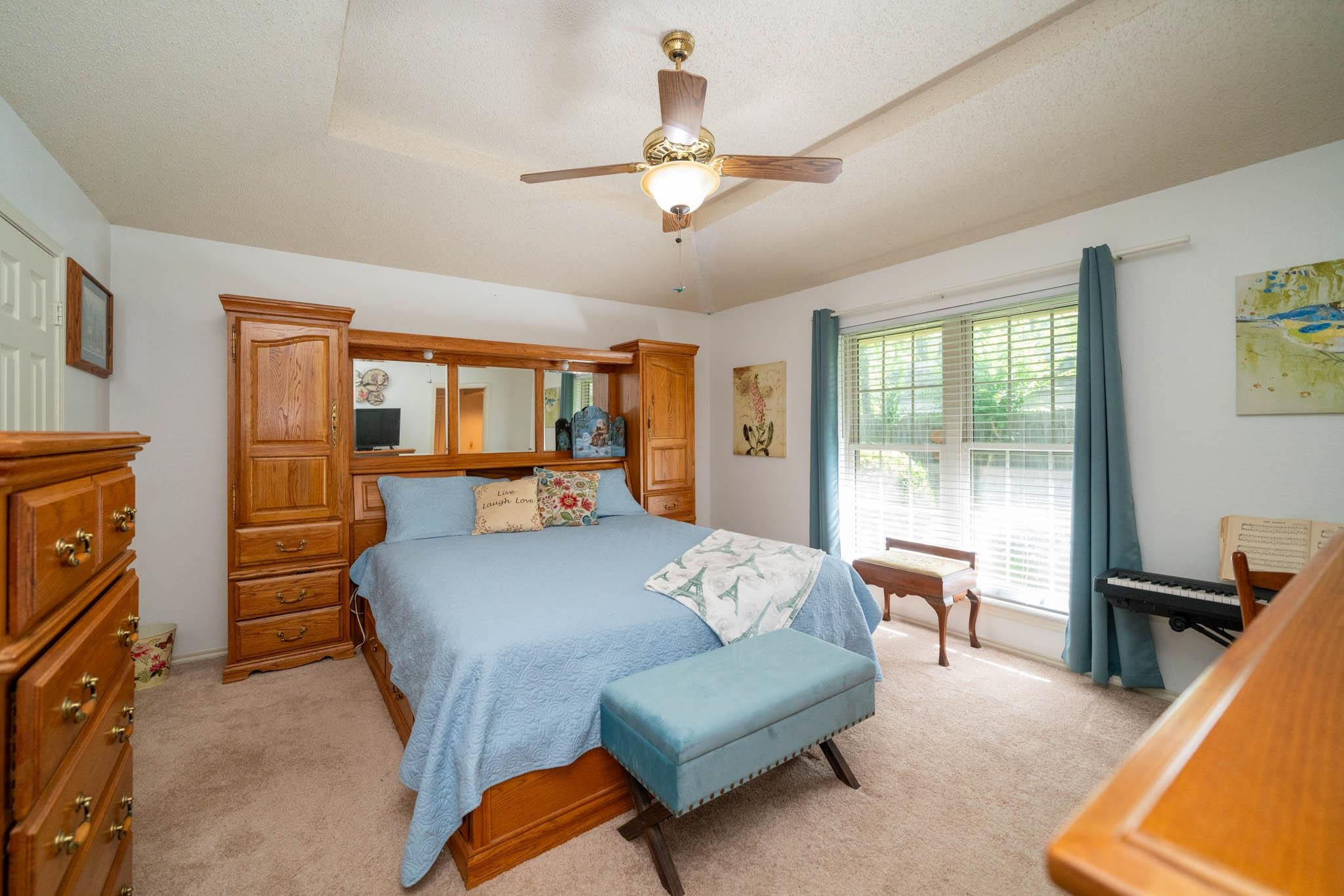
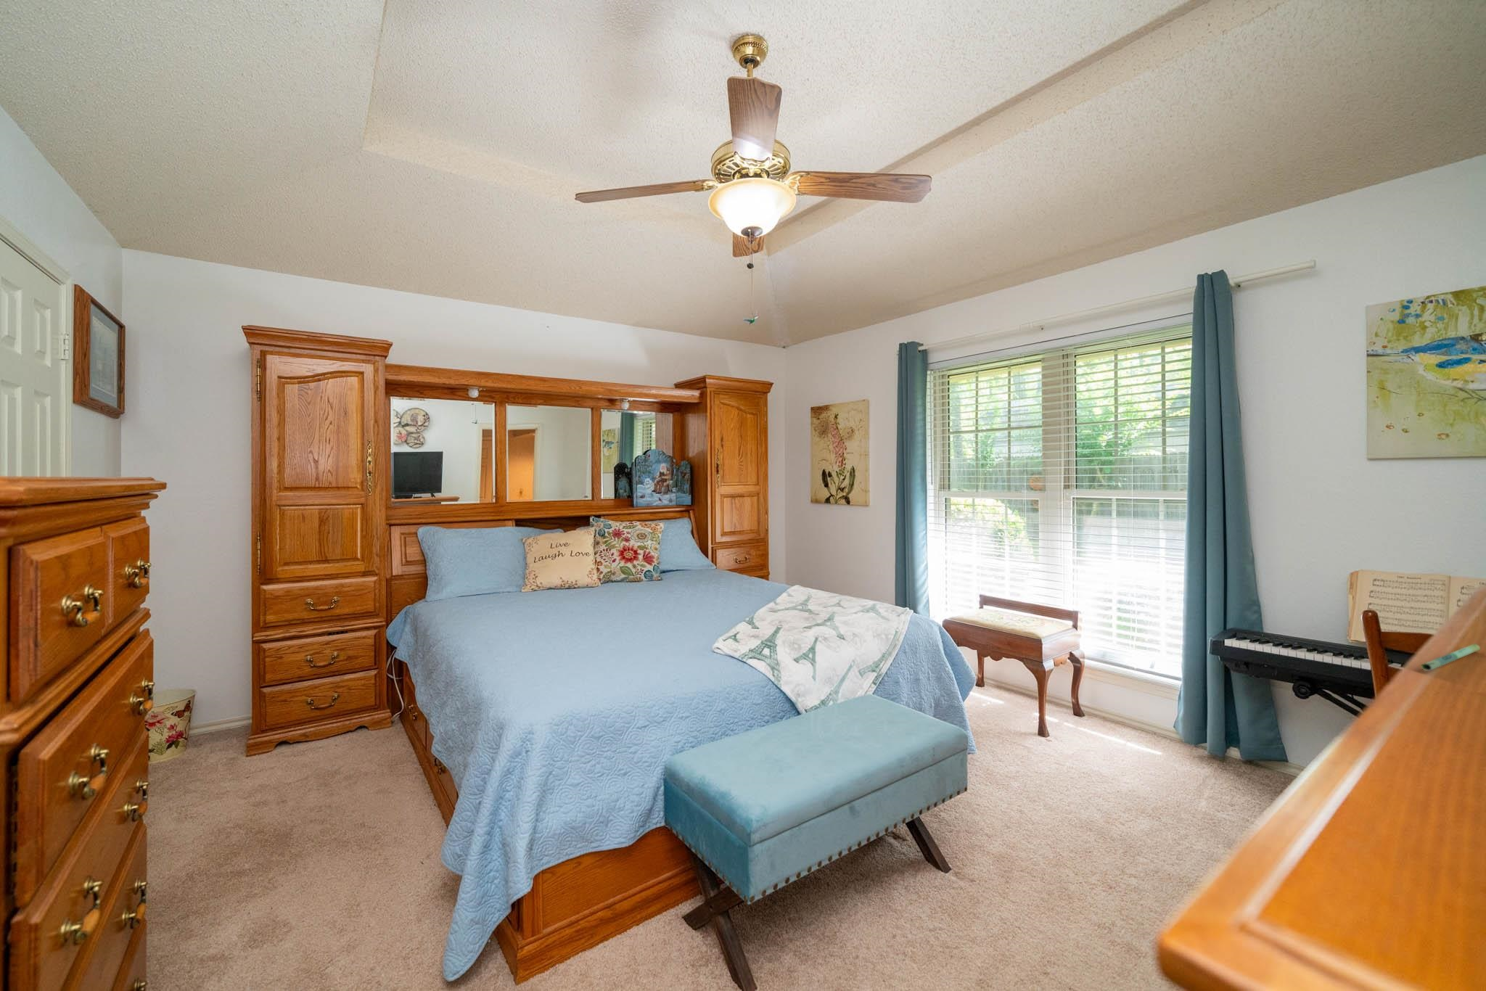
+ pen (1452, 657)
